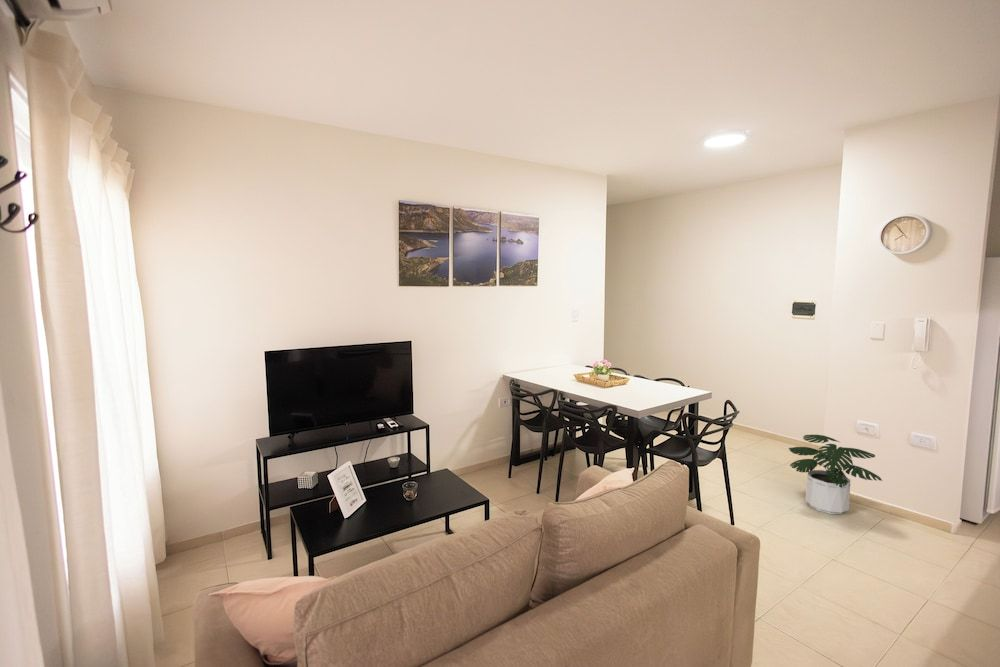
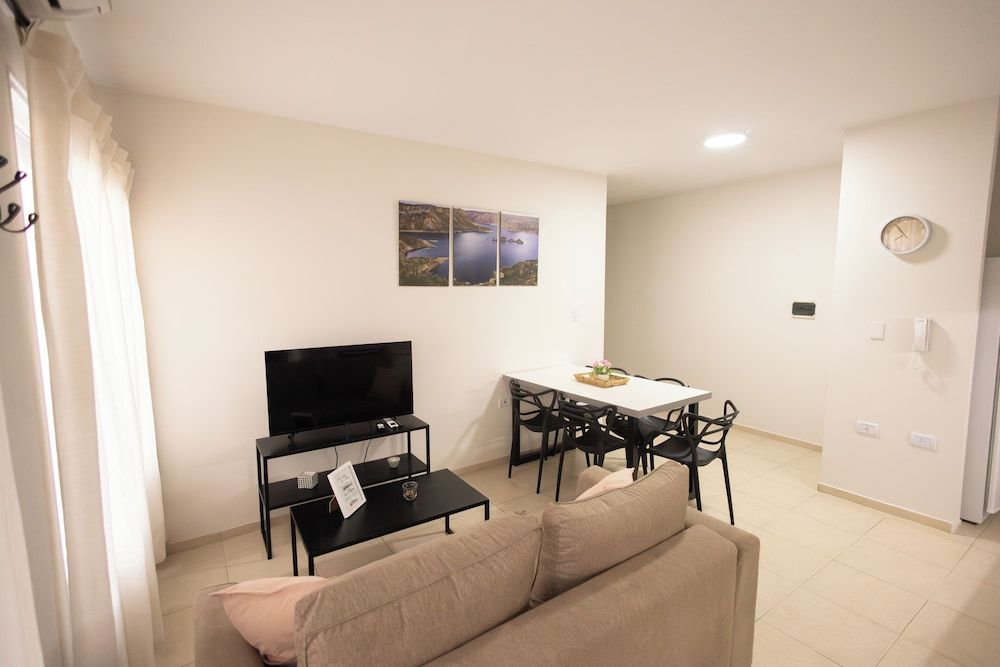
- potted plant (830, 476)
